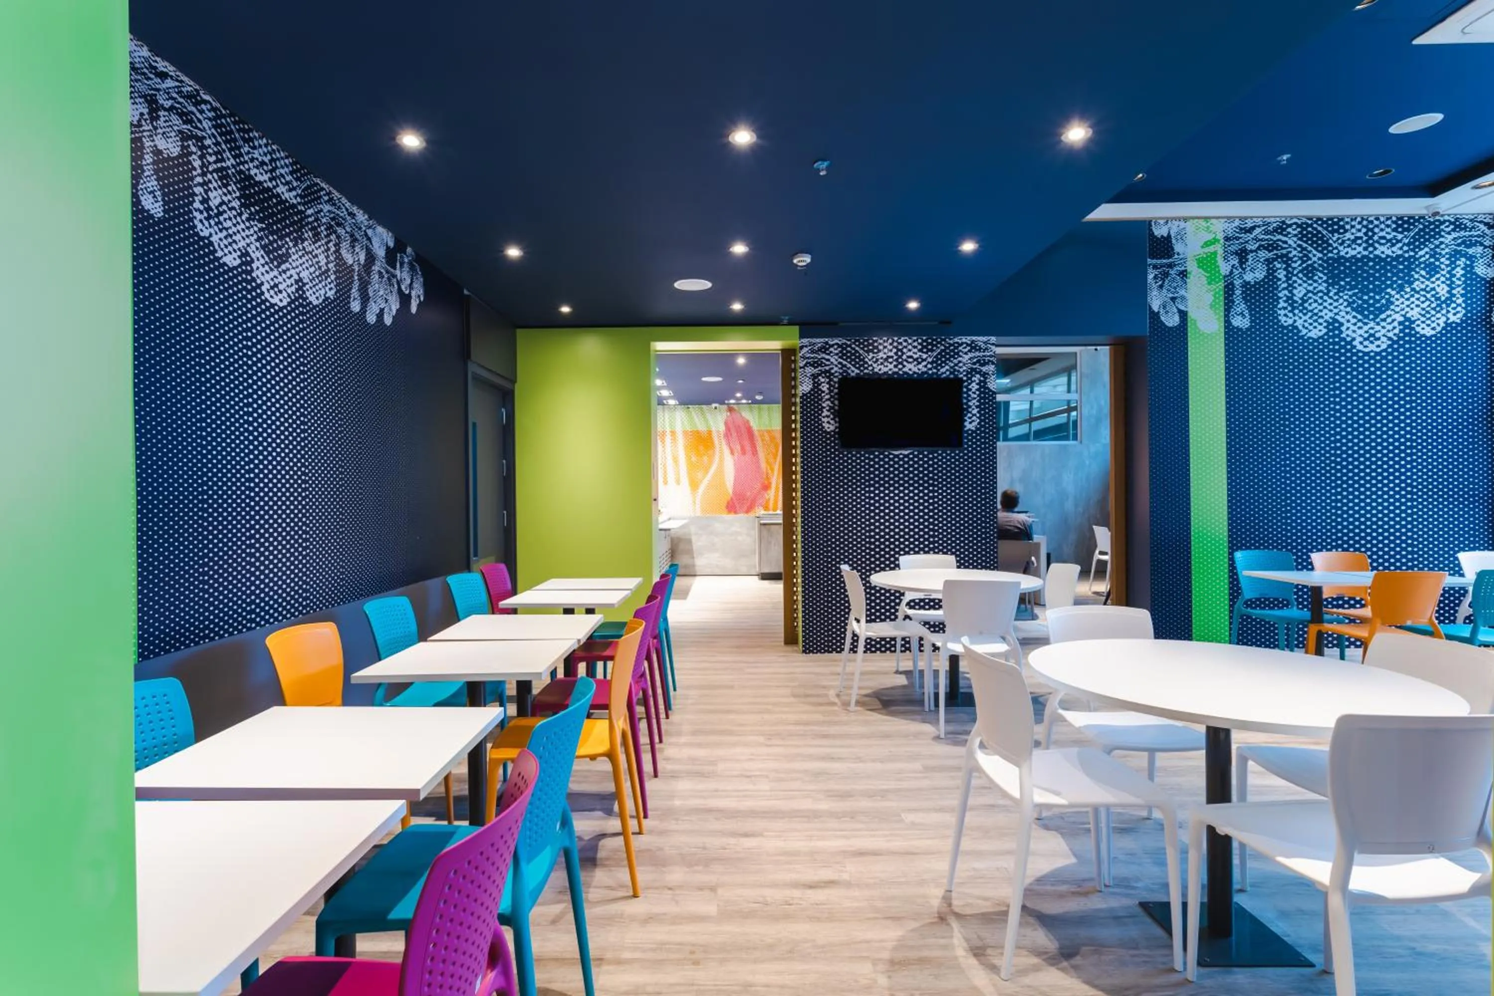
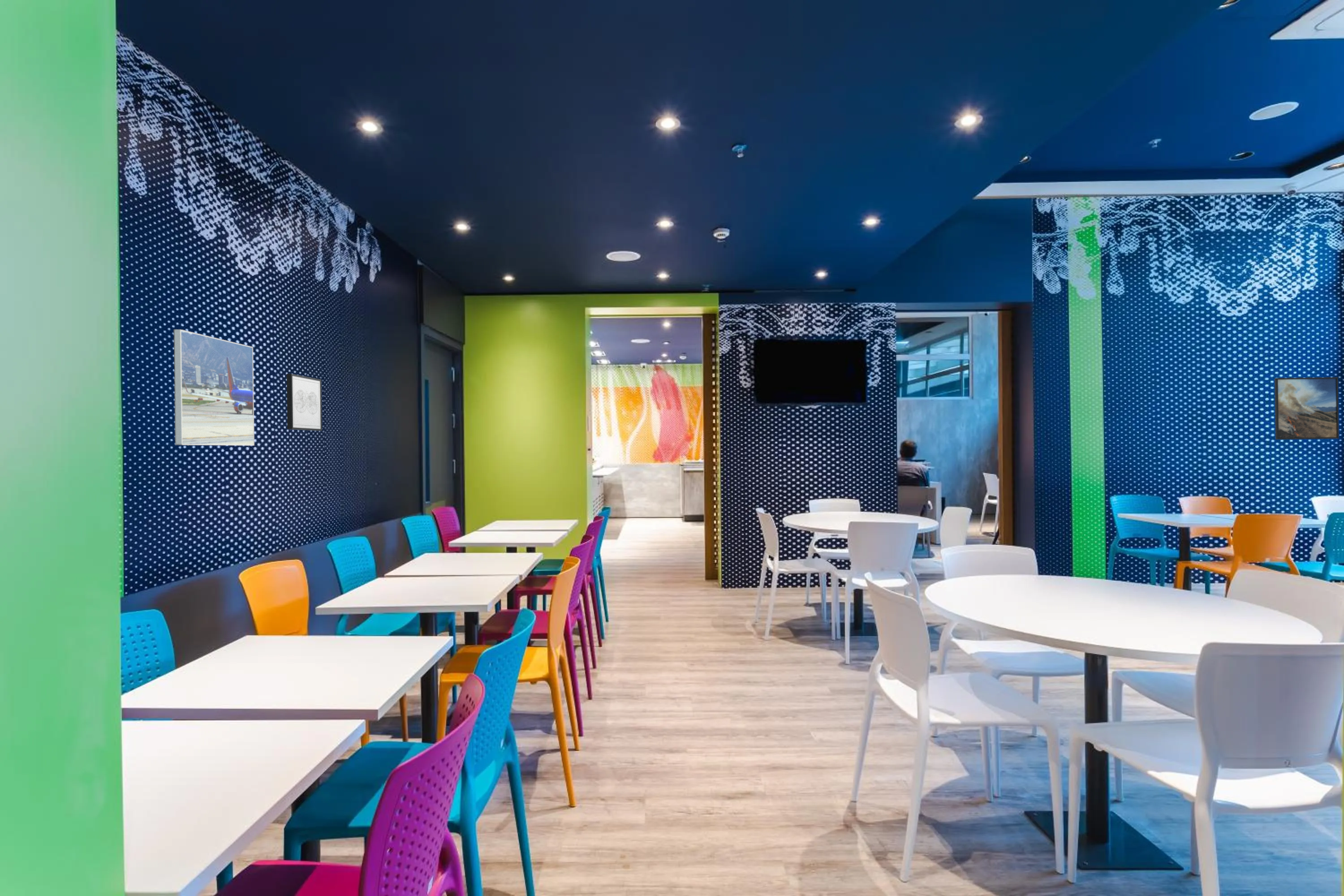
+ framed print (1306, 408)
+ wall art (305, 403)
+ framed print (217, 392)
